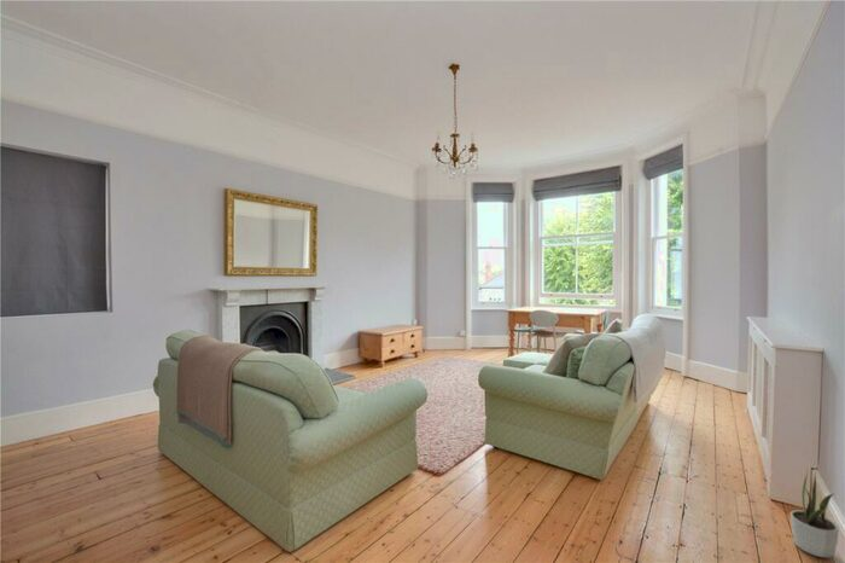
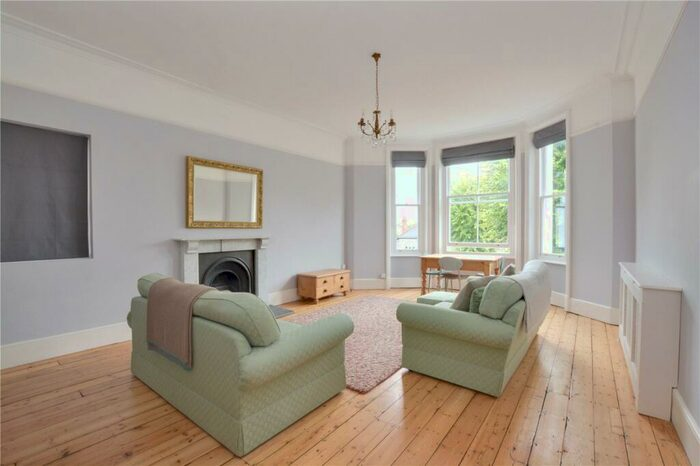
- potted plant (814, 510)
